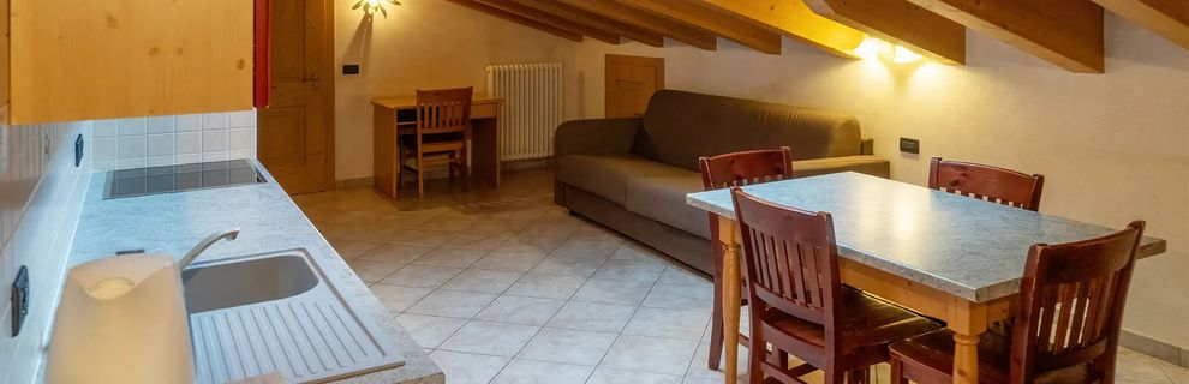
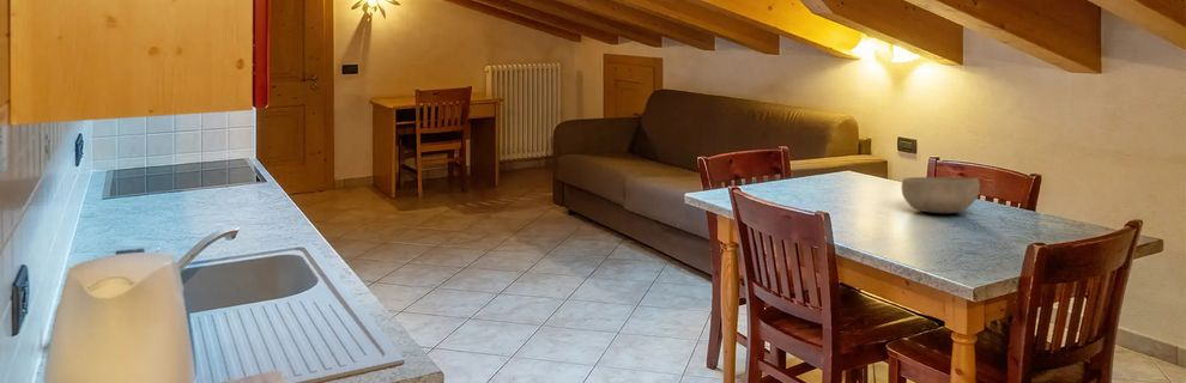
+ bowl (939, 195)
